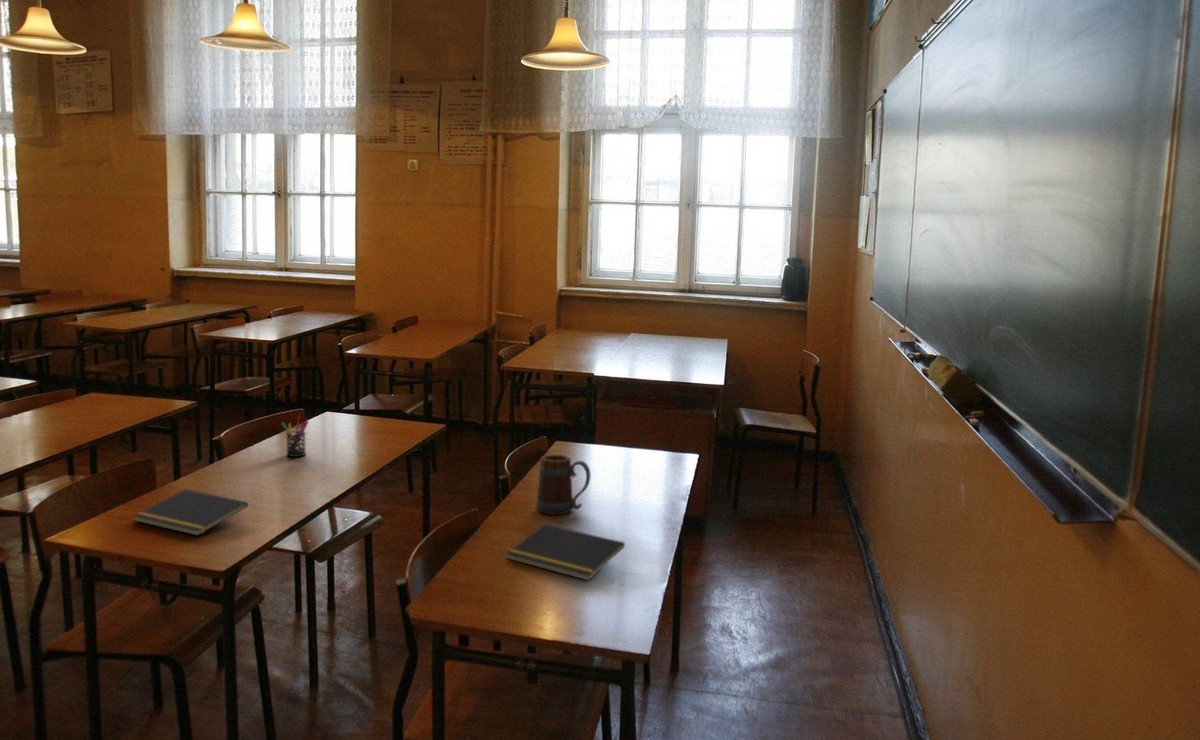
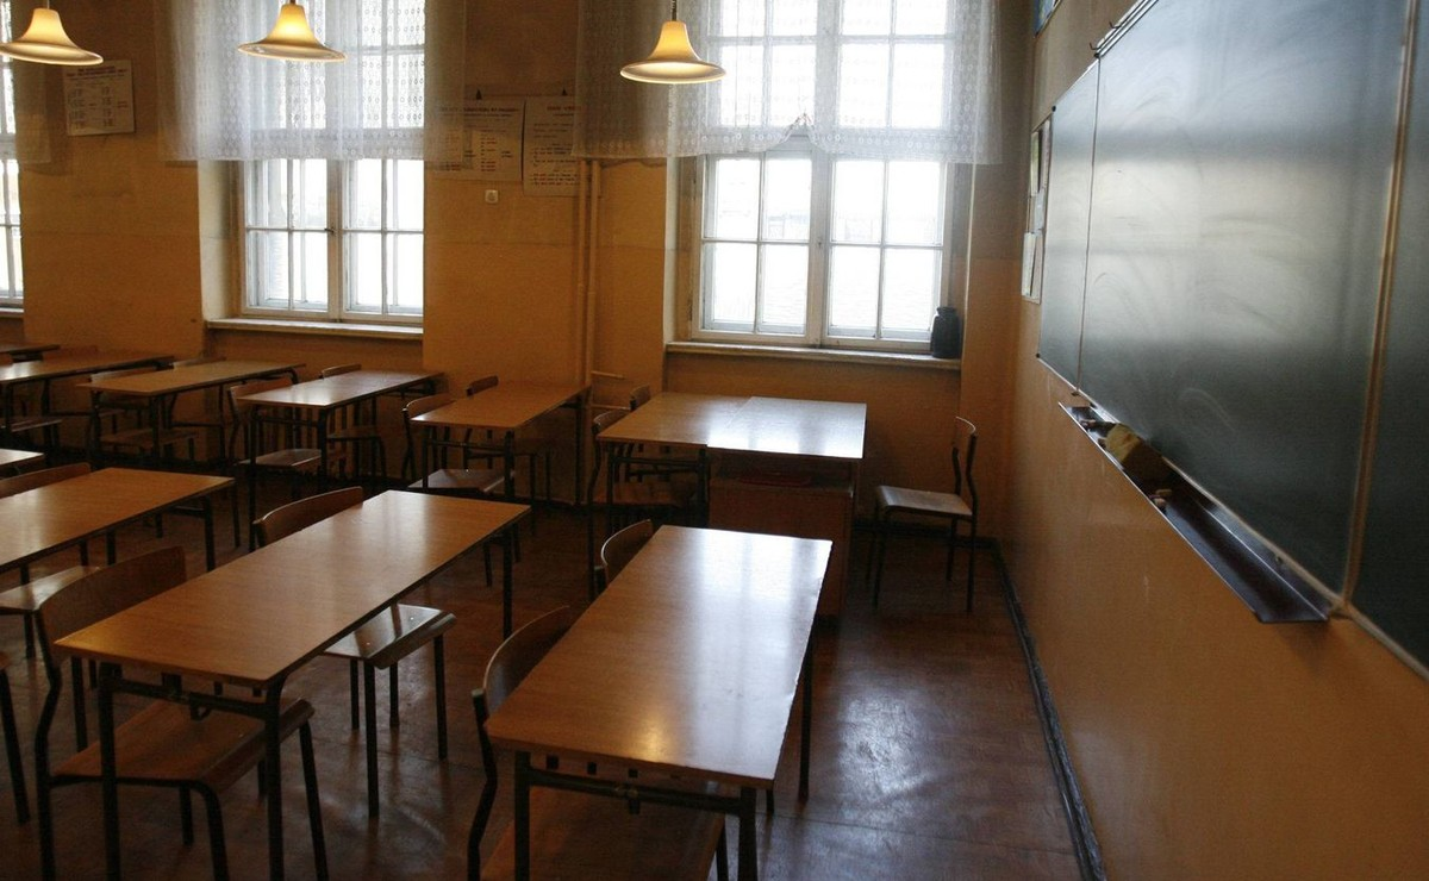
- pen holder (294, 435)
- notepad (191, 511)
- mug (563, 484)
- notepad (565, 550)
